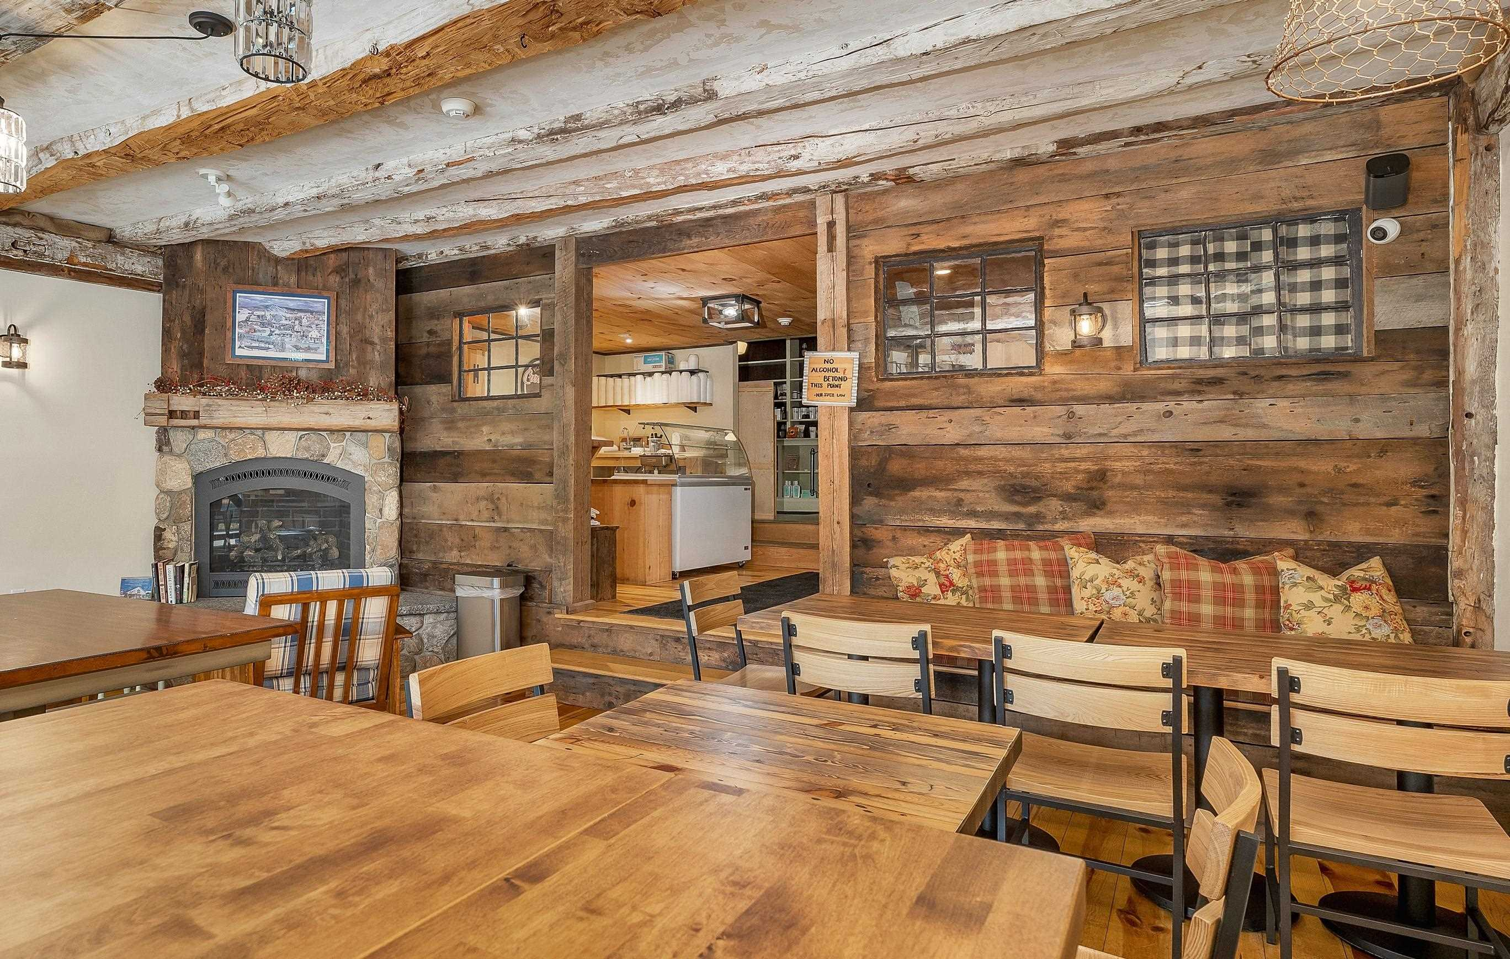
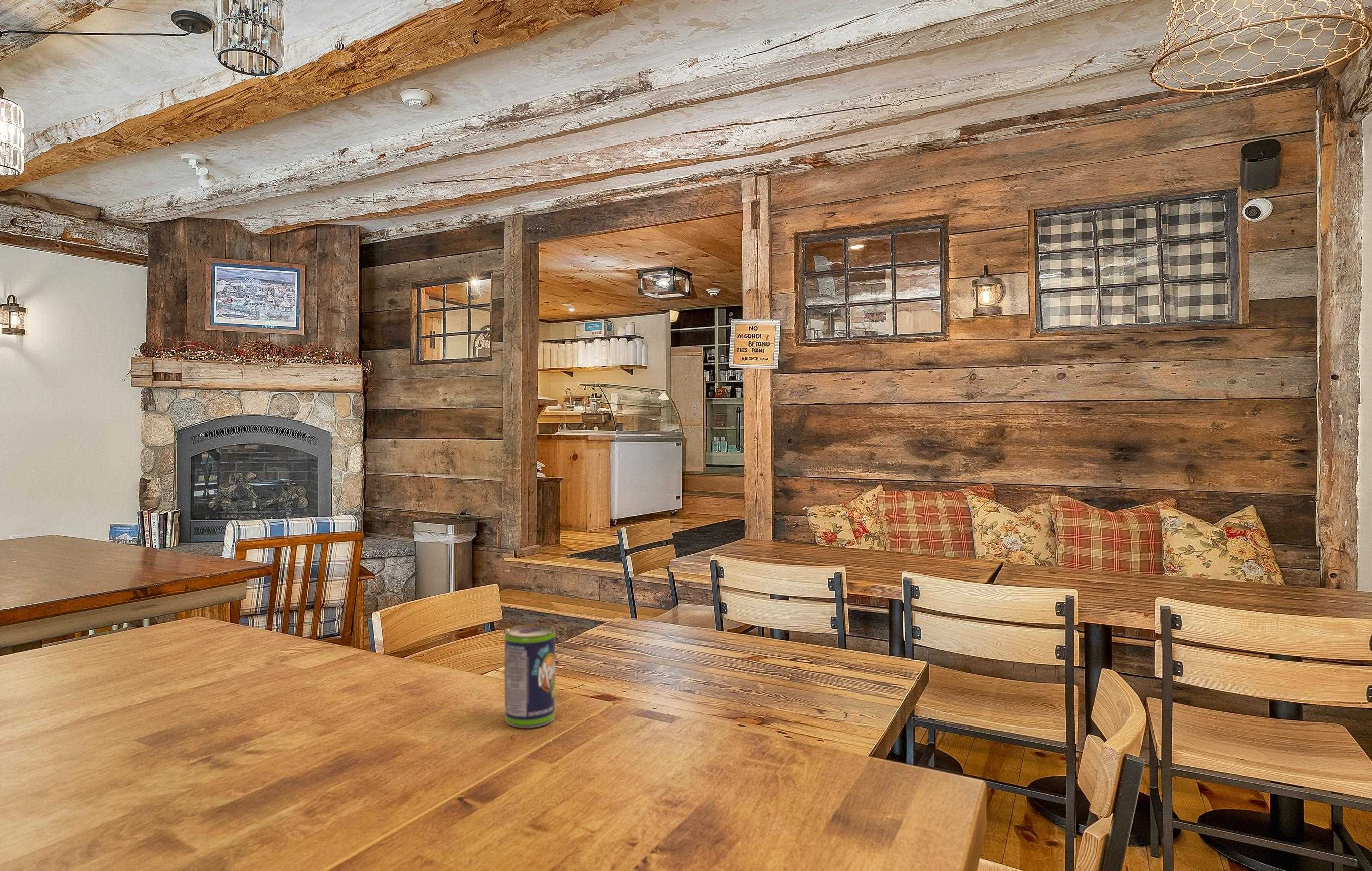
+ beverage can (530, 674)
